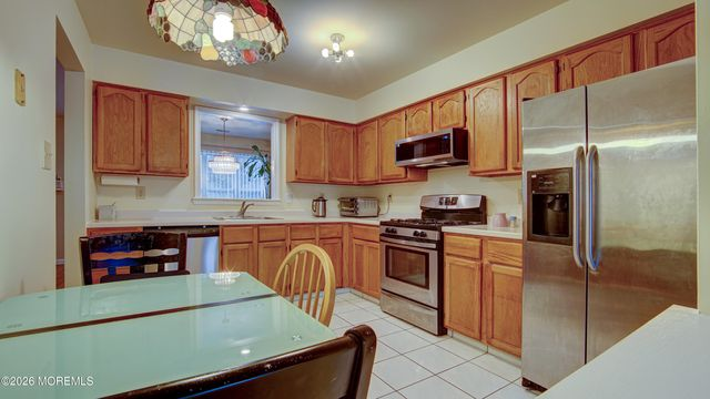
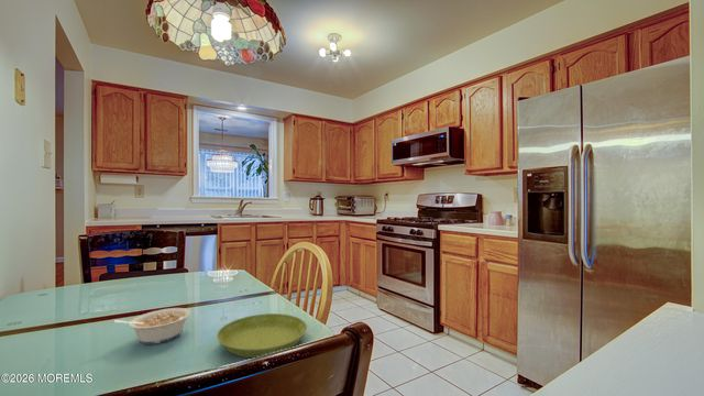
+ legume (158, 324)
+ saucer (263, 334)
